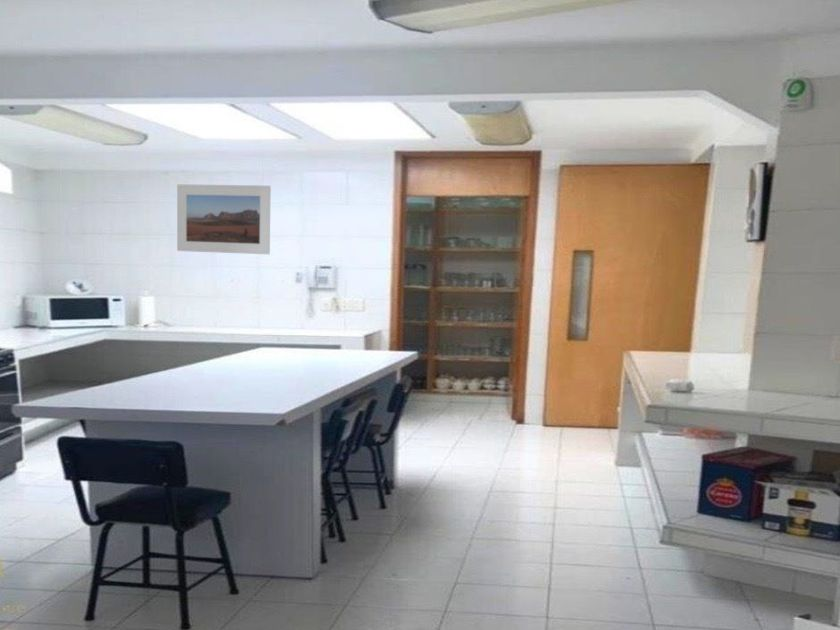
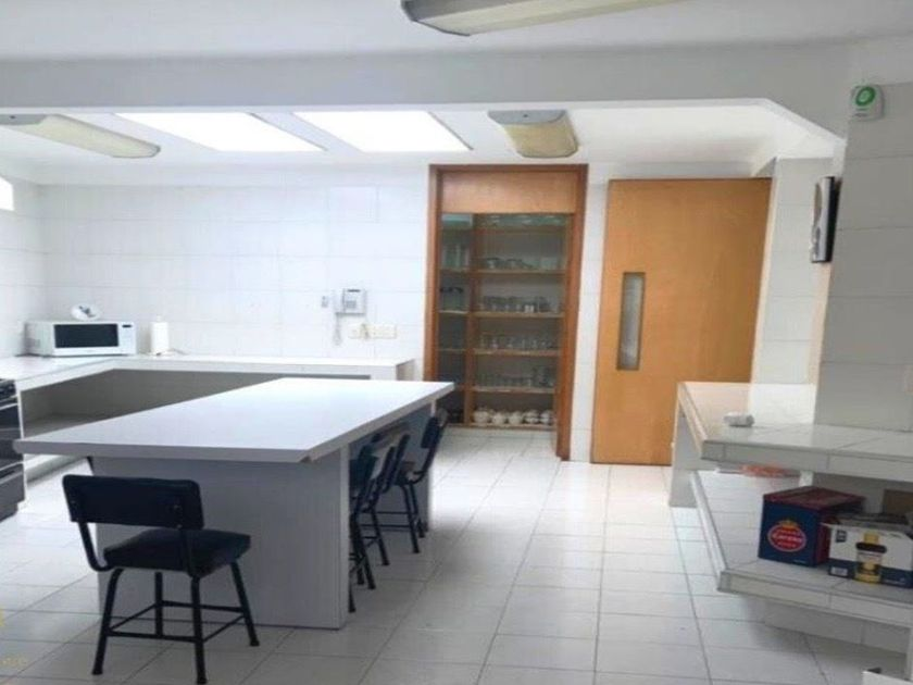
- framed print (223, 219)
